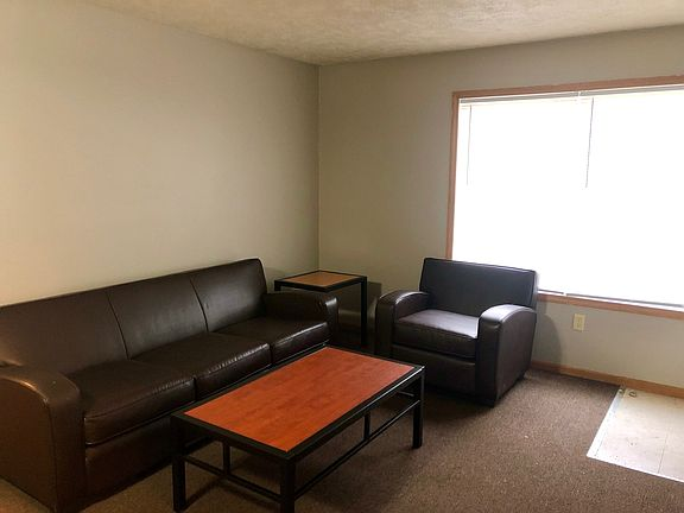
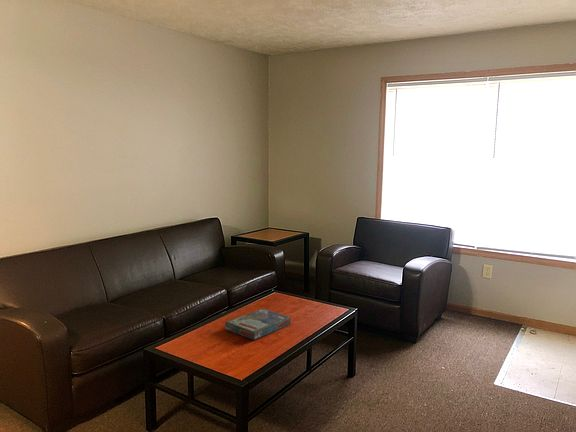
+ board game (258, 322)
